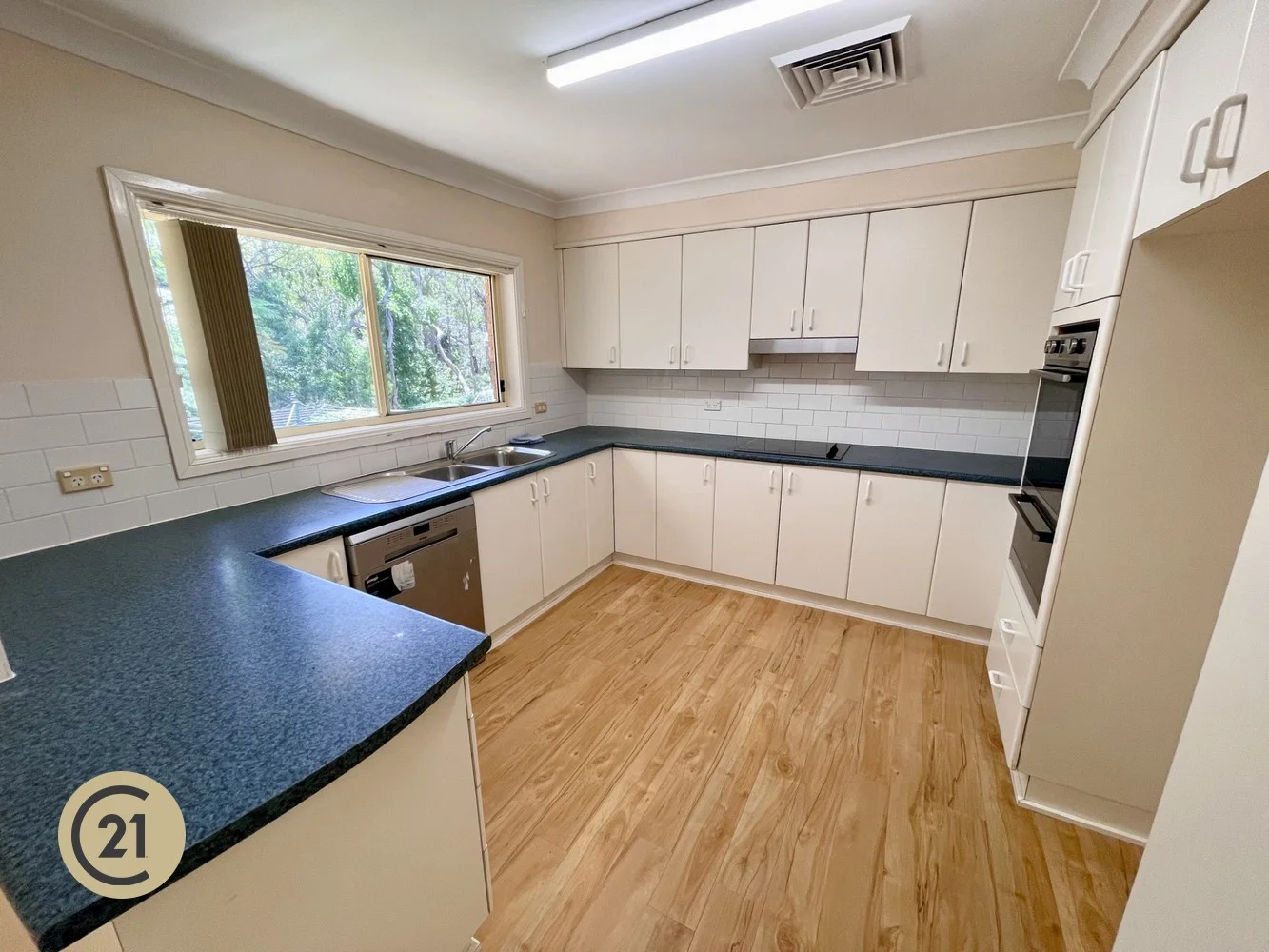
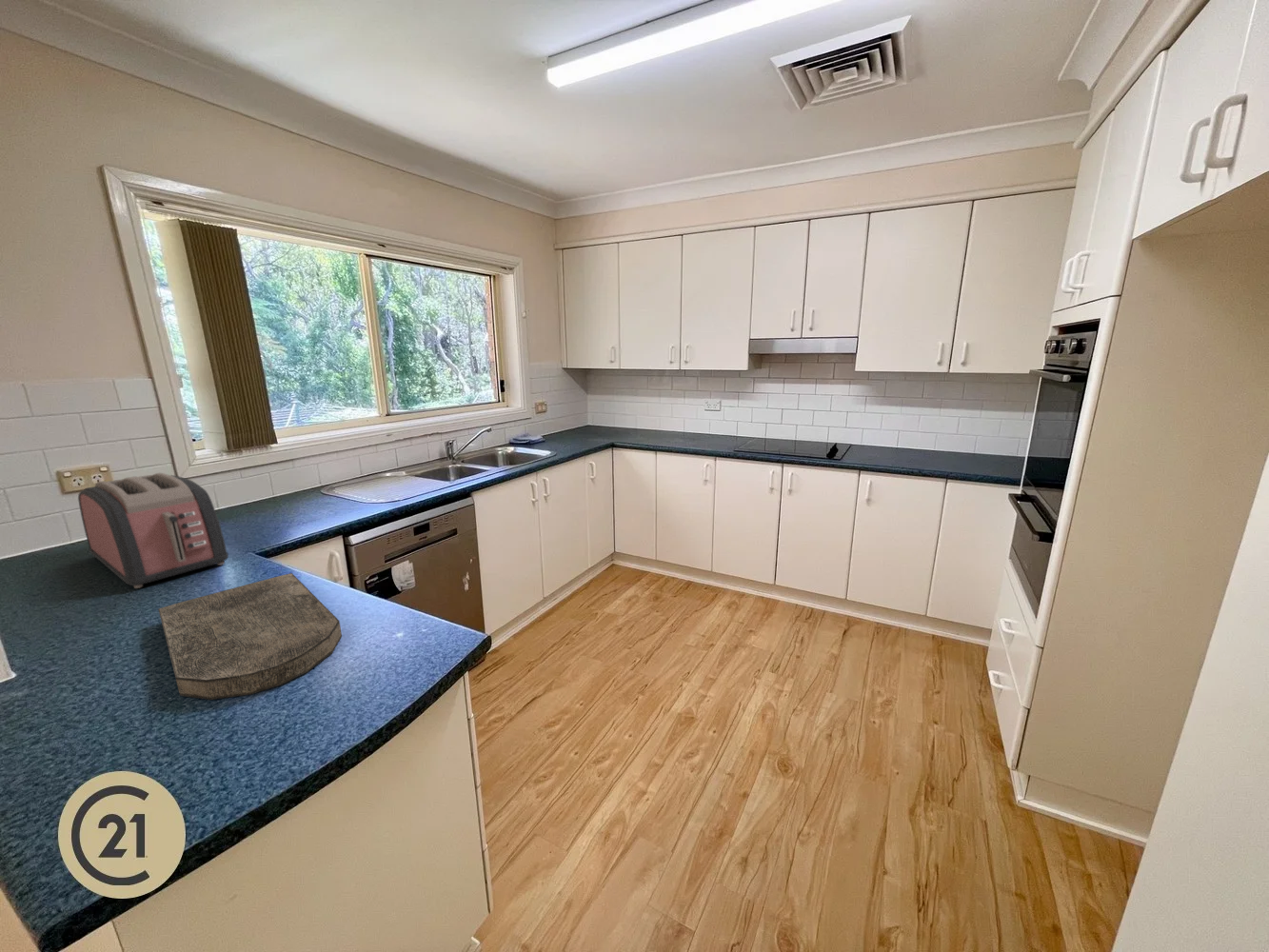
+ toaster (150, 521)
+ cutting board (251, 630)
